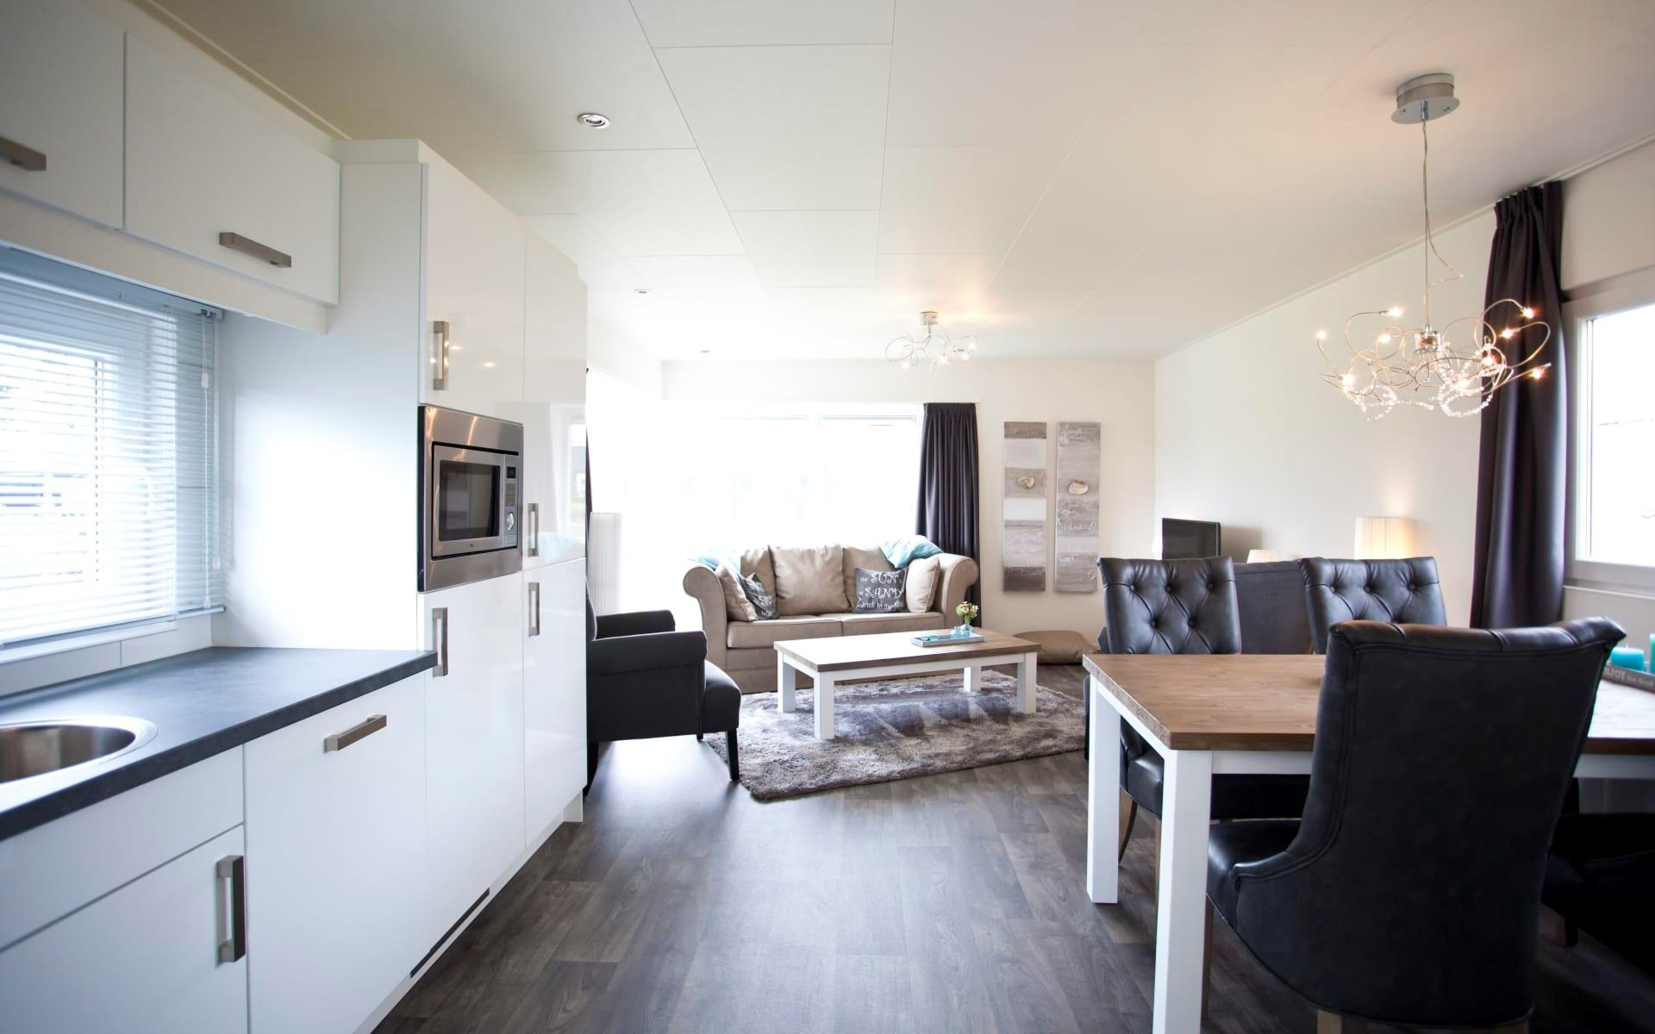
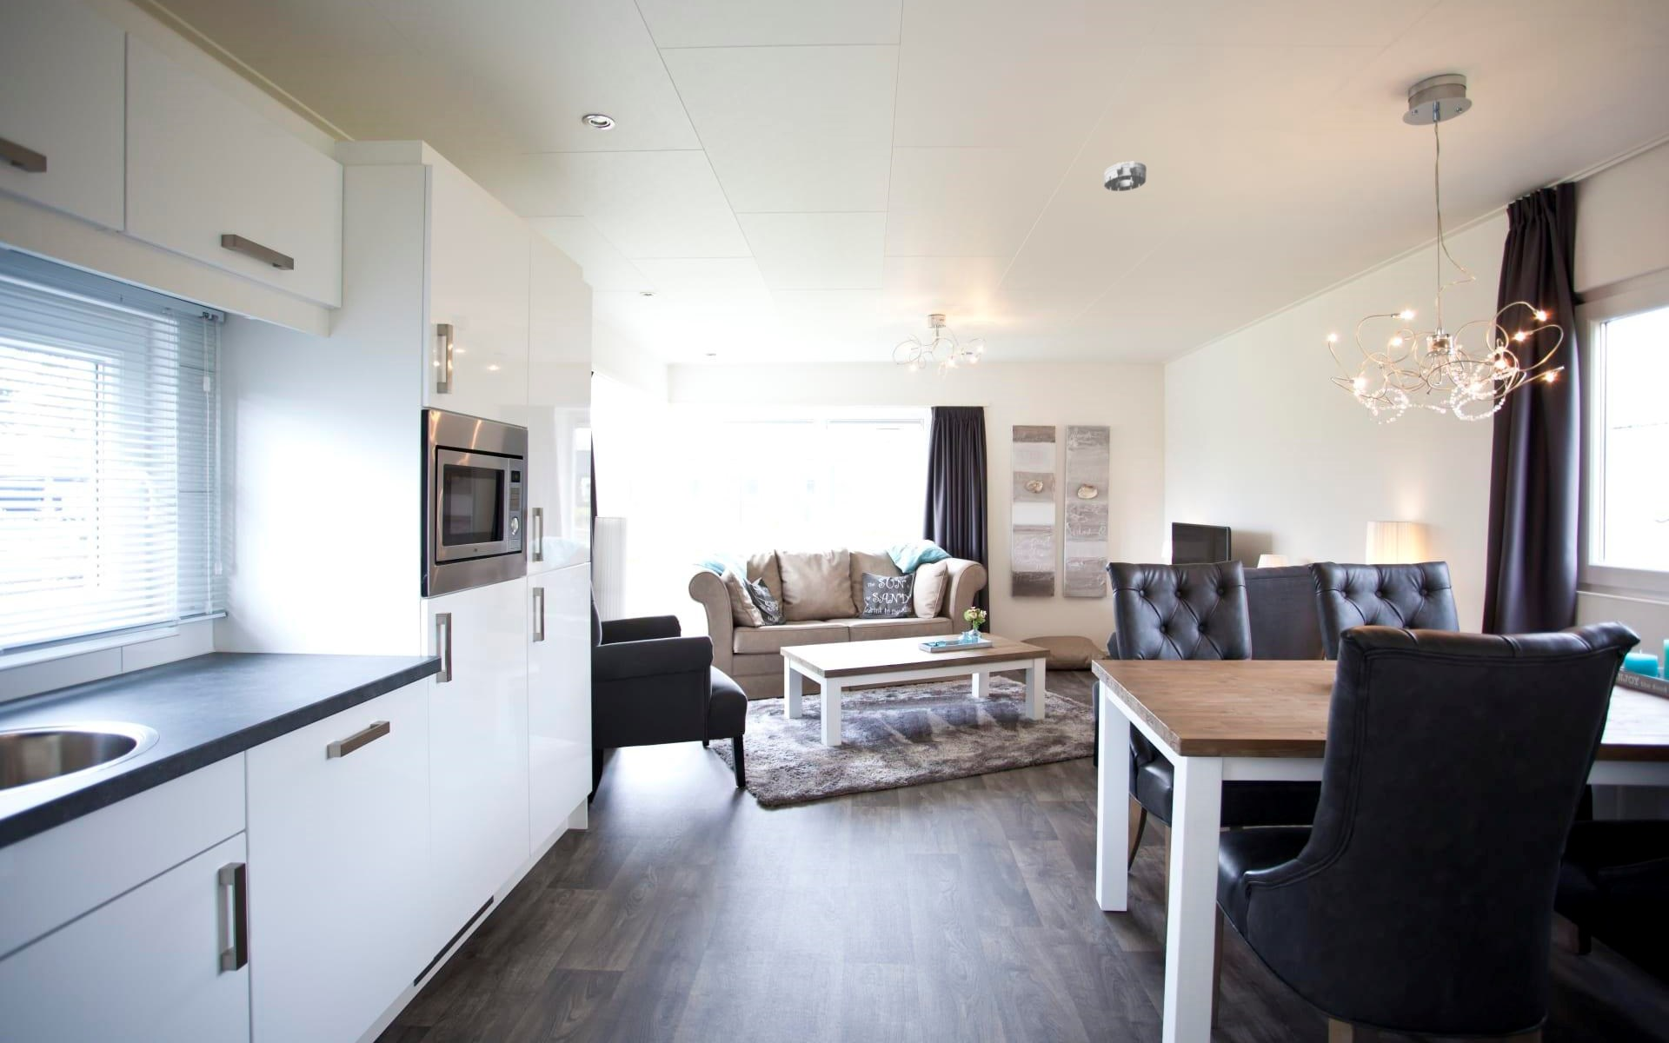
+ smoke detector (1125, 175)
